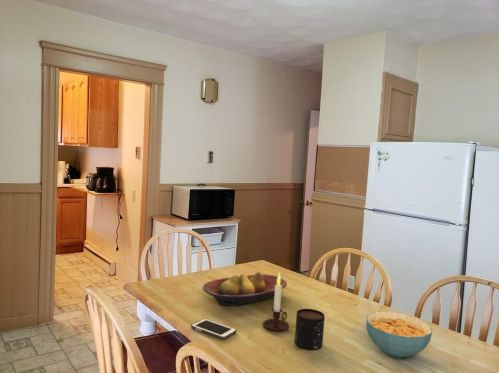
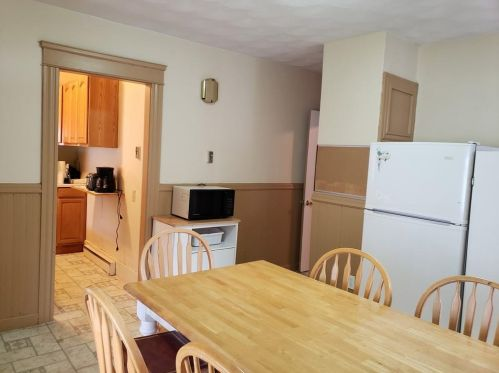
- cereal bowl (396, 338)
- cell phone (213, 328)
- candle (279, 298)
- fruit bowl (246, 285)
- mug (306, 331)
